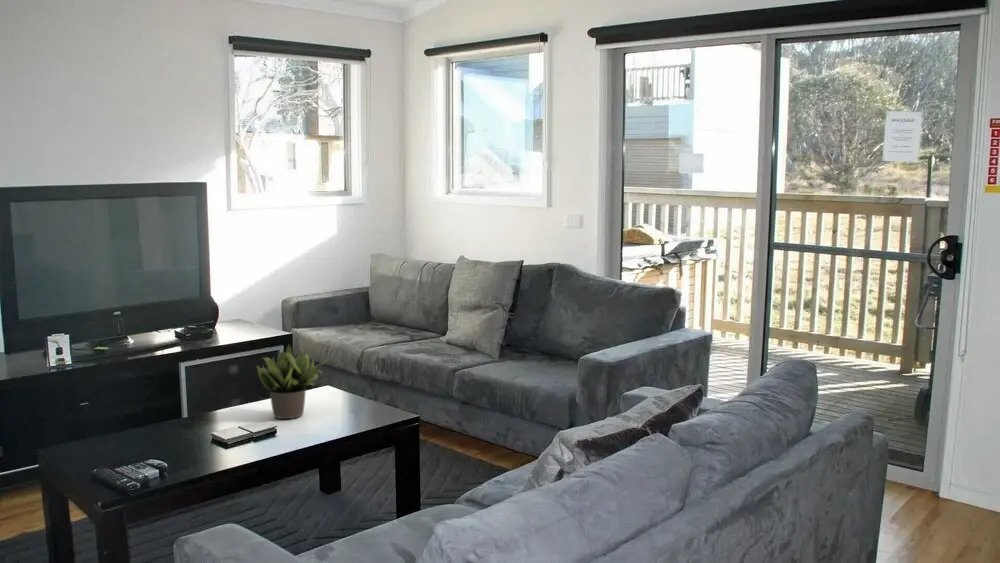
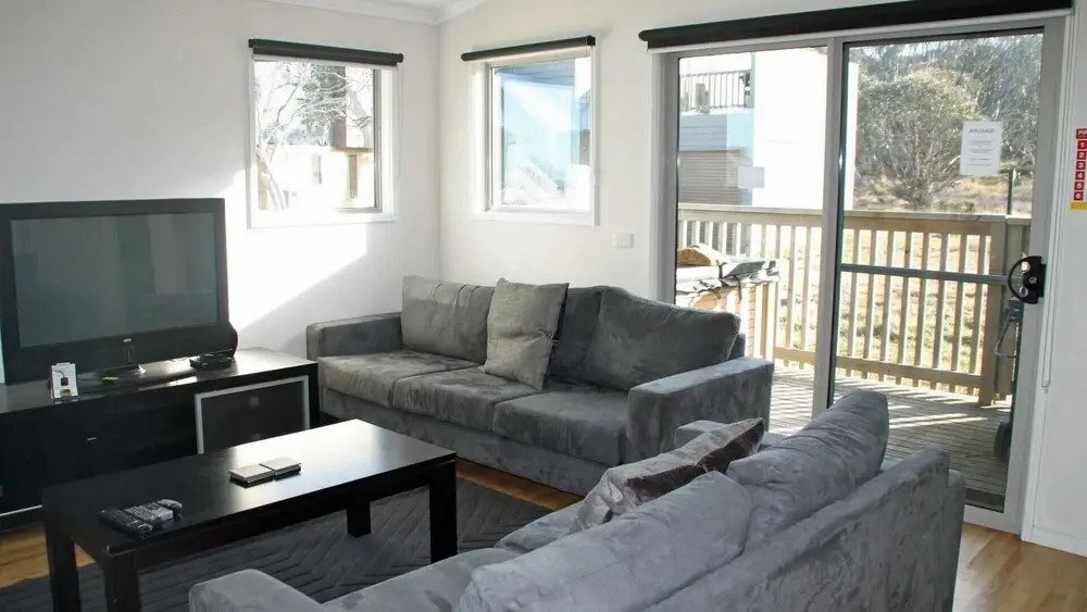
- potted plant (296, 379)
